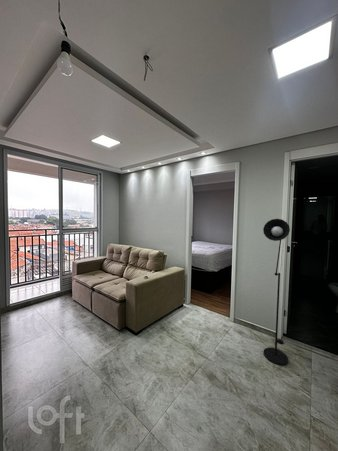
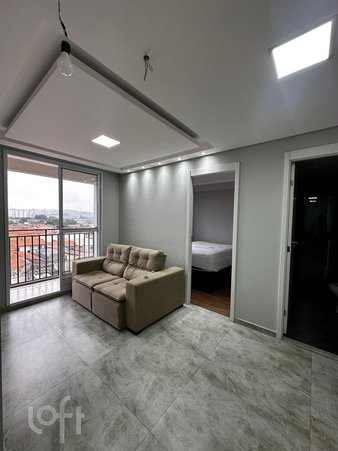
- floor lamp (278, 285)
